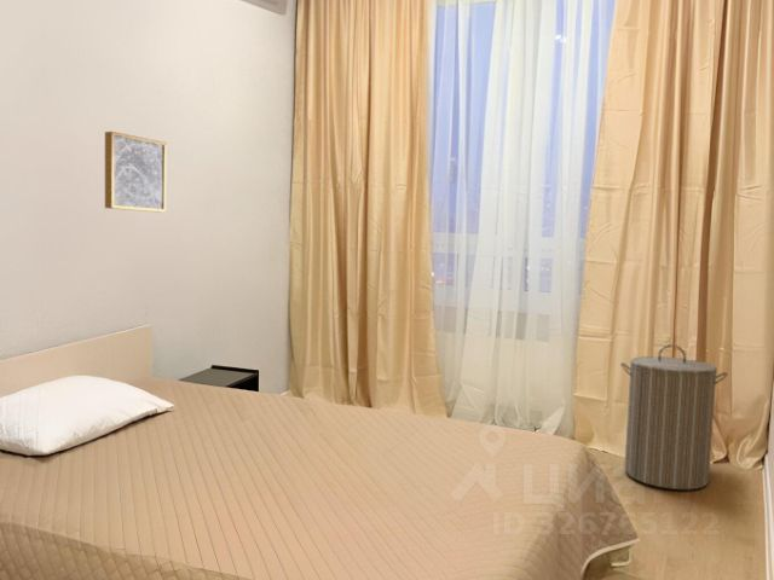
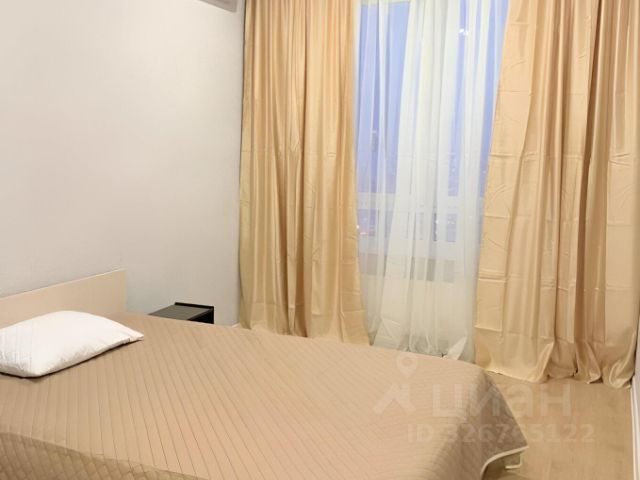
- wall art (137, 174)
- laundry hamper (669, 411)
